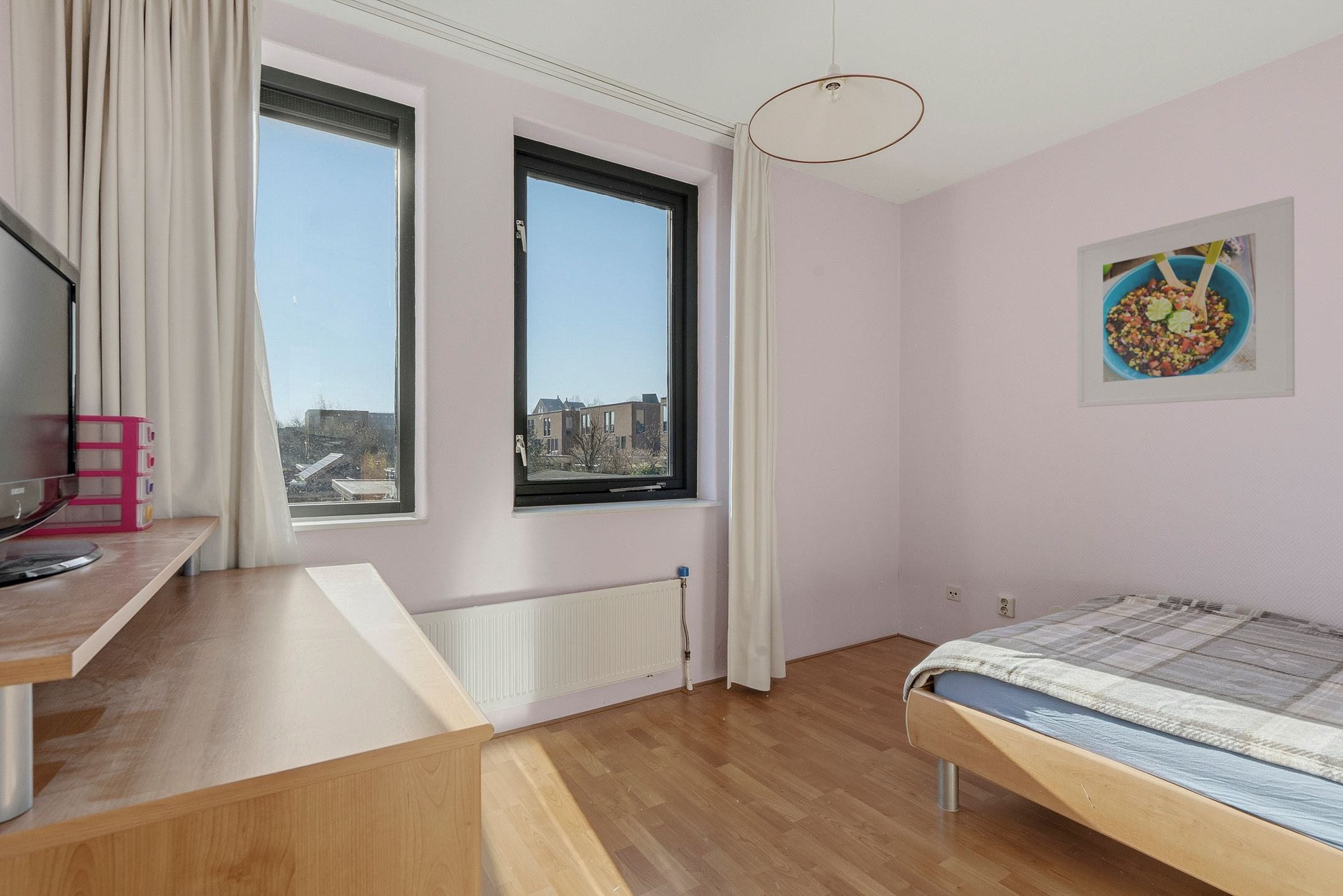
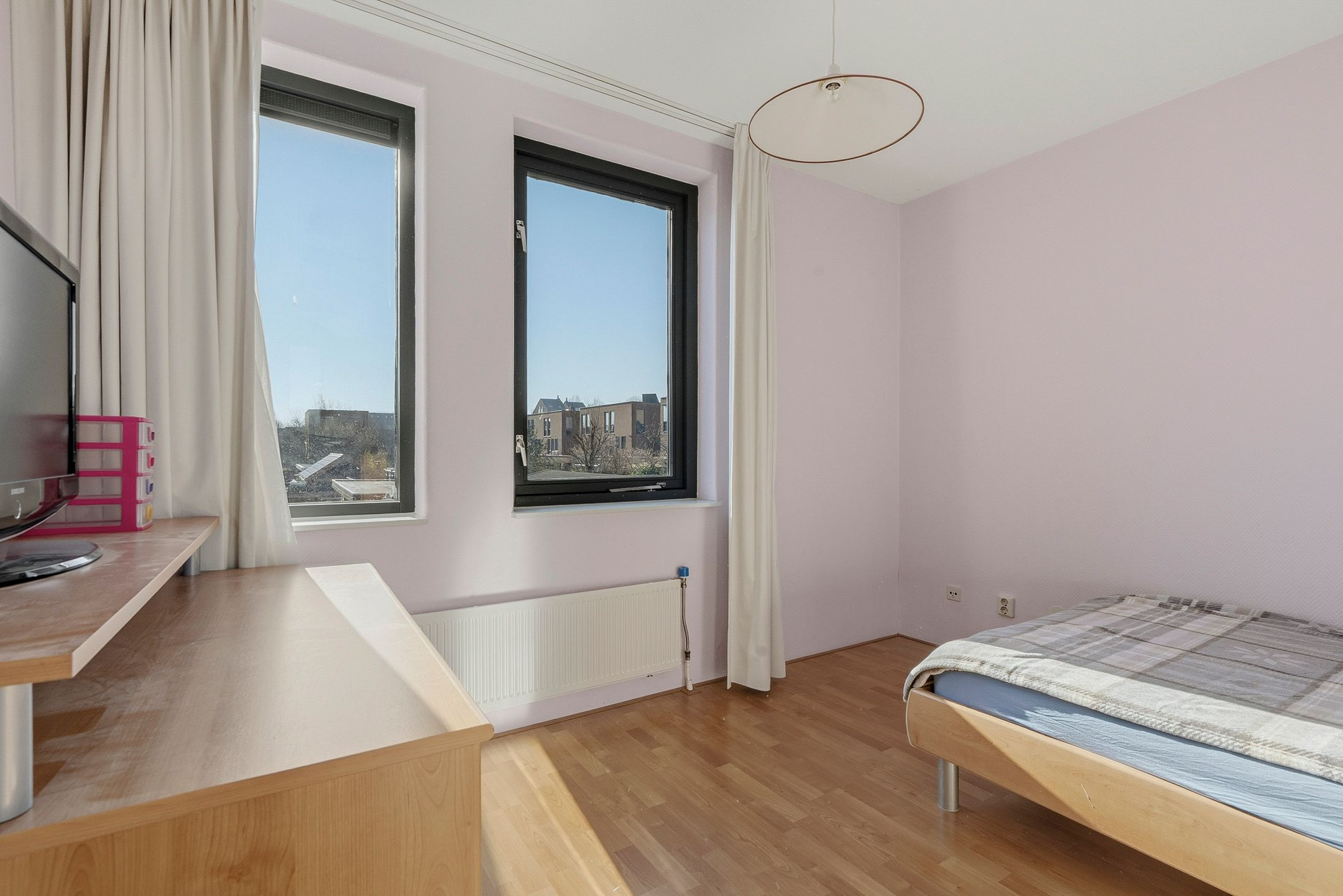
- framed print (1173, 313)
